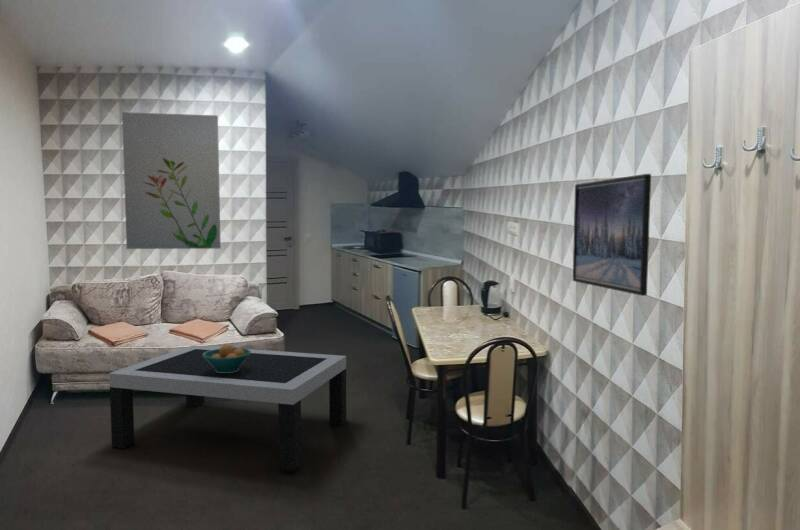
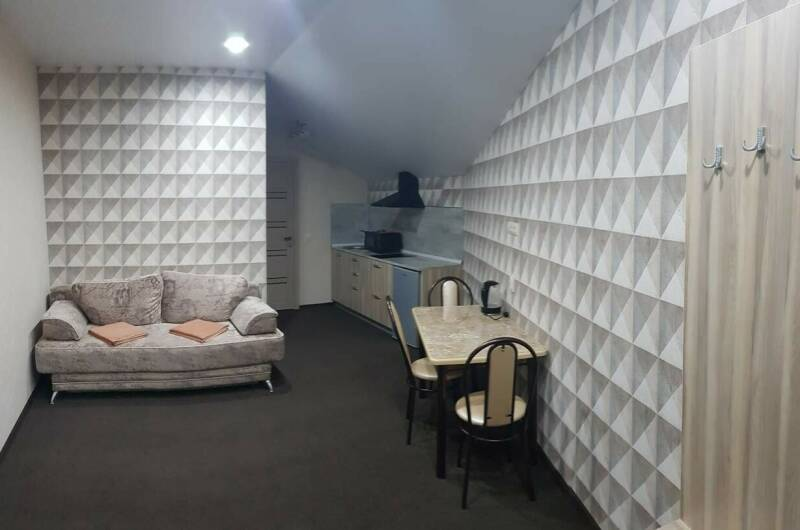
- wall art (172, 182)
- fruit bowl (227, 357)
- coffee table (235, 398)
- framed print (607, 234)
